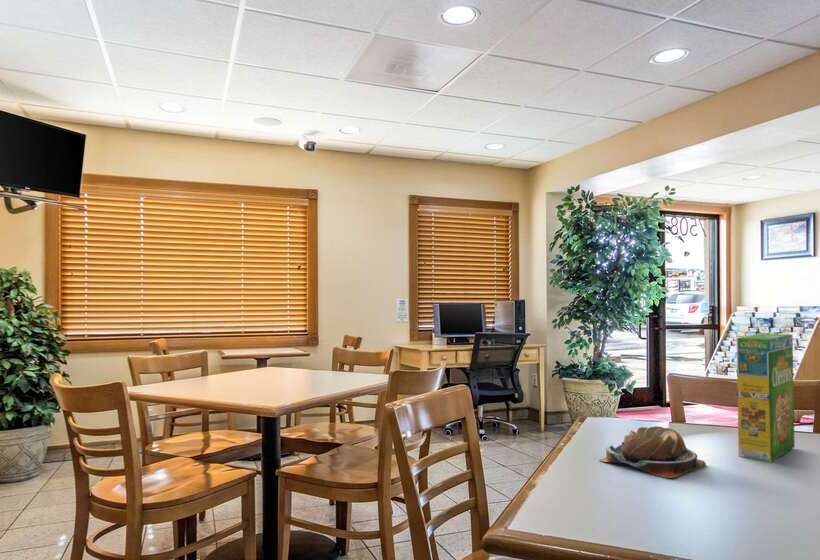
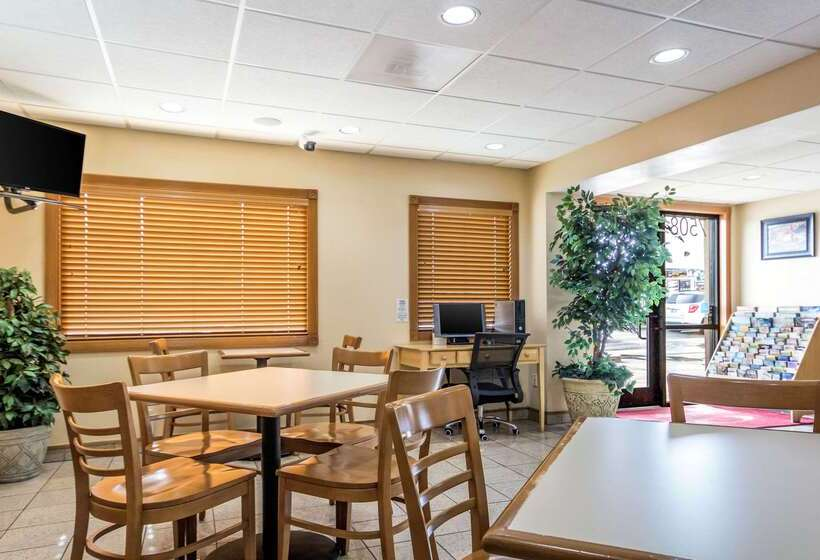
- pastry (653, 446)
- cereal box (766, 393)
